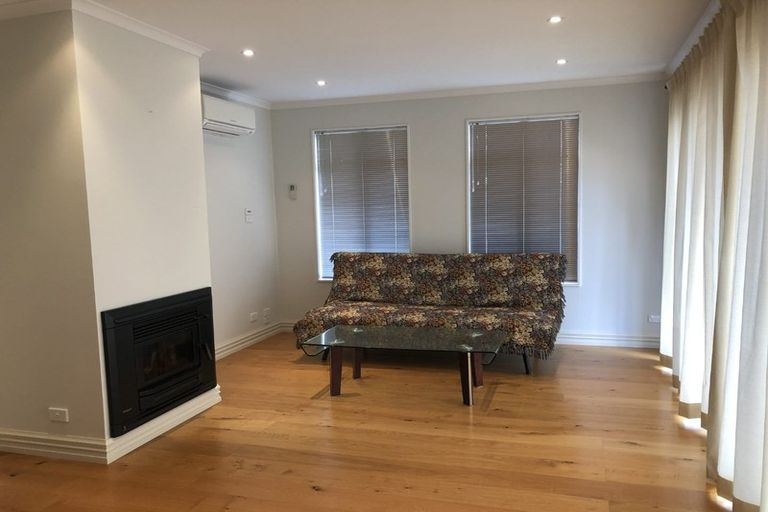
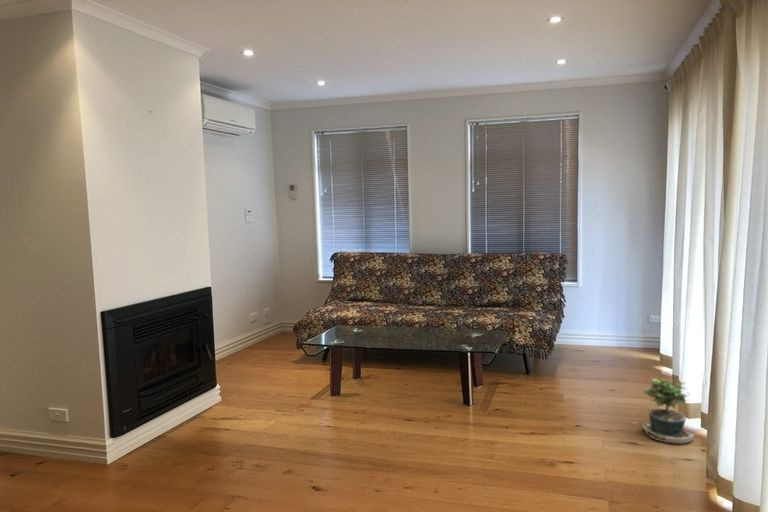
+ potted plant (662, 404)
